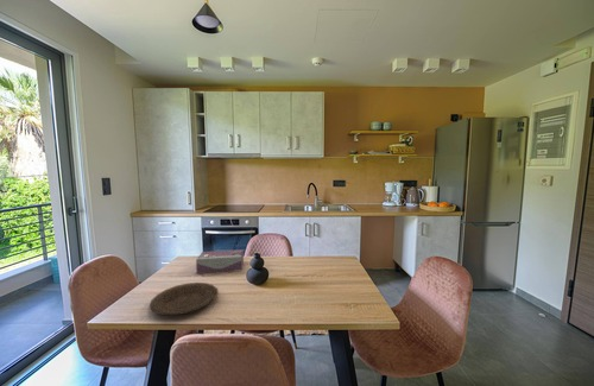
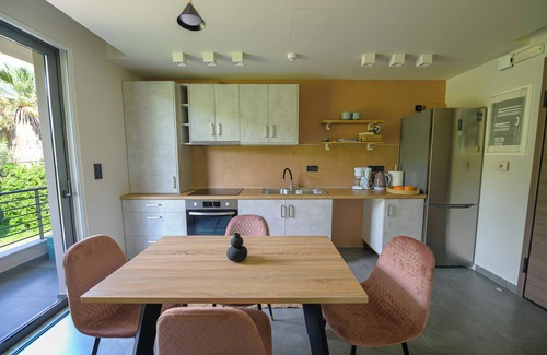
- tissue box (221, 260)
- plate (185, 298)
